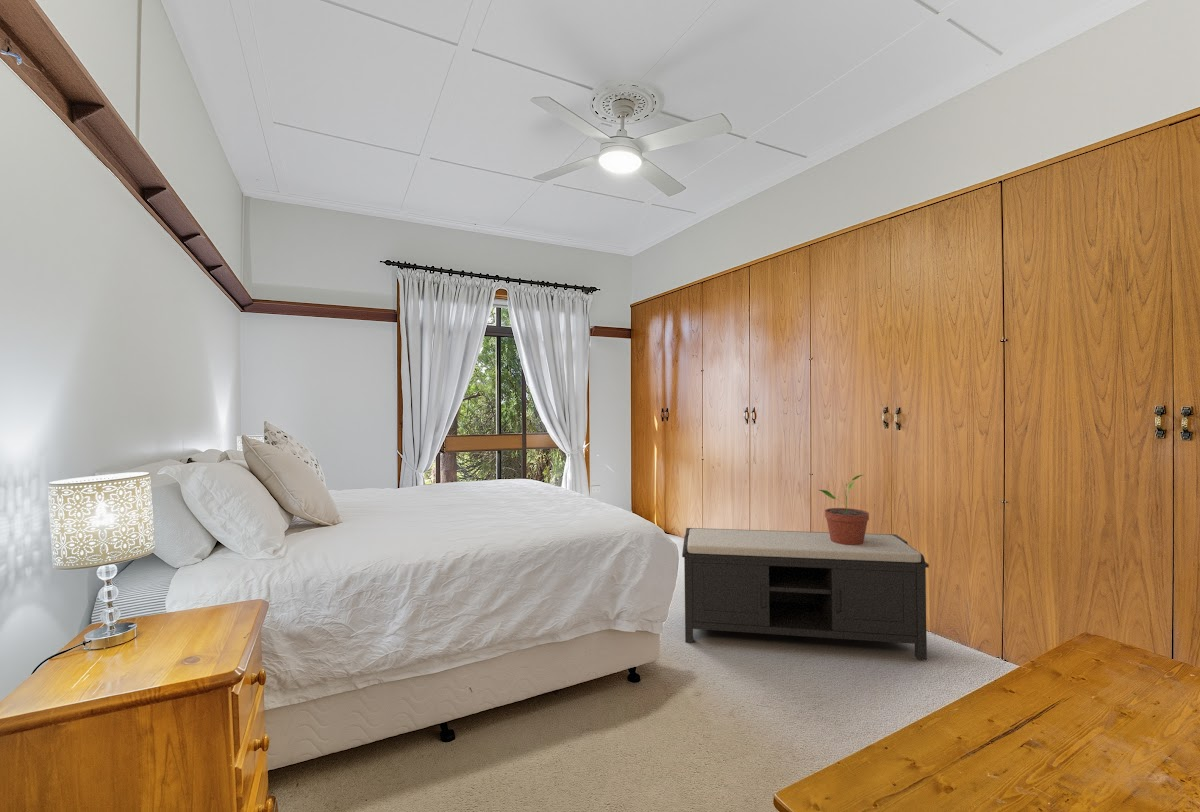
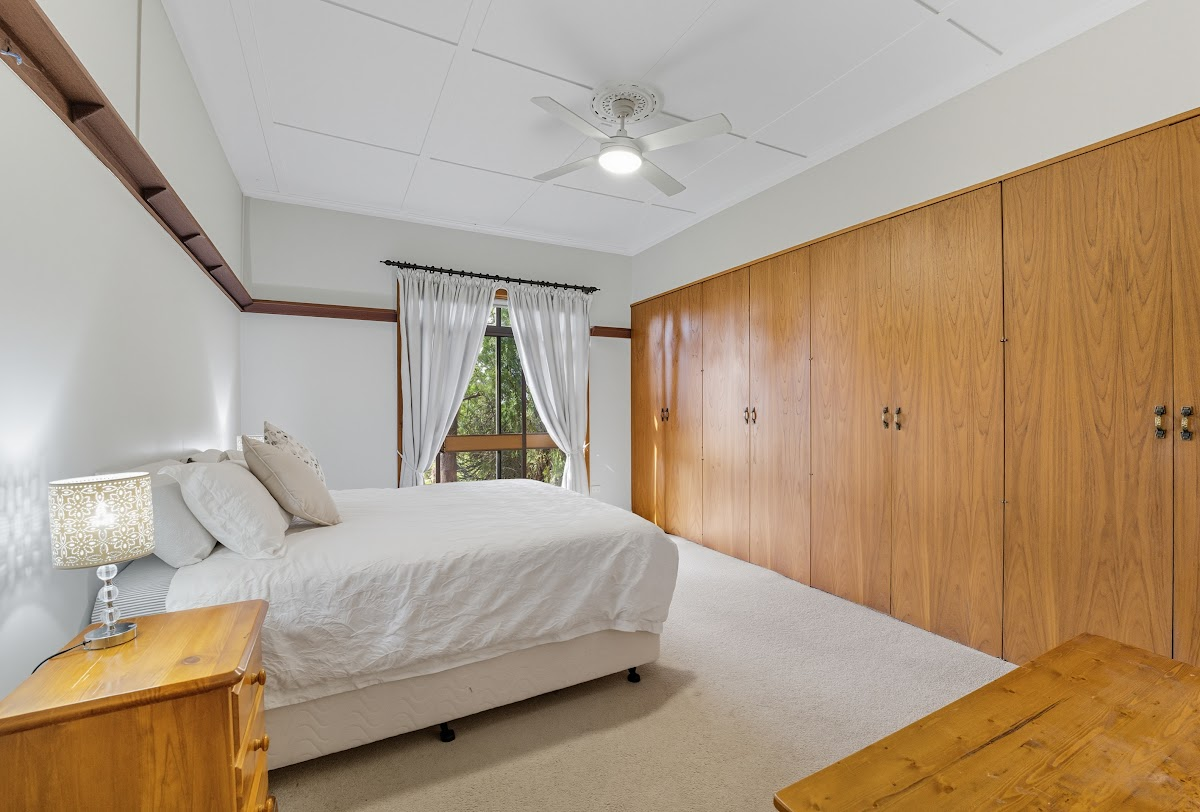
- bench (793, 586)
- potted plant (846, 506)
